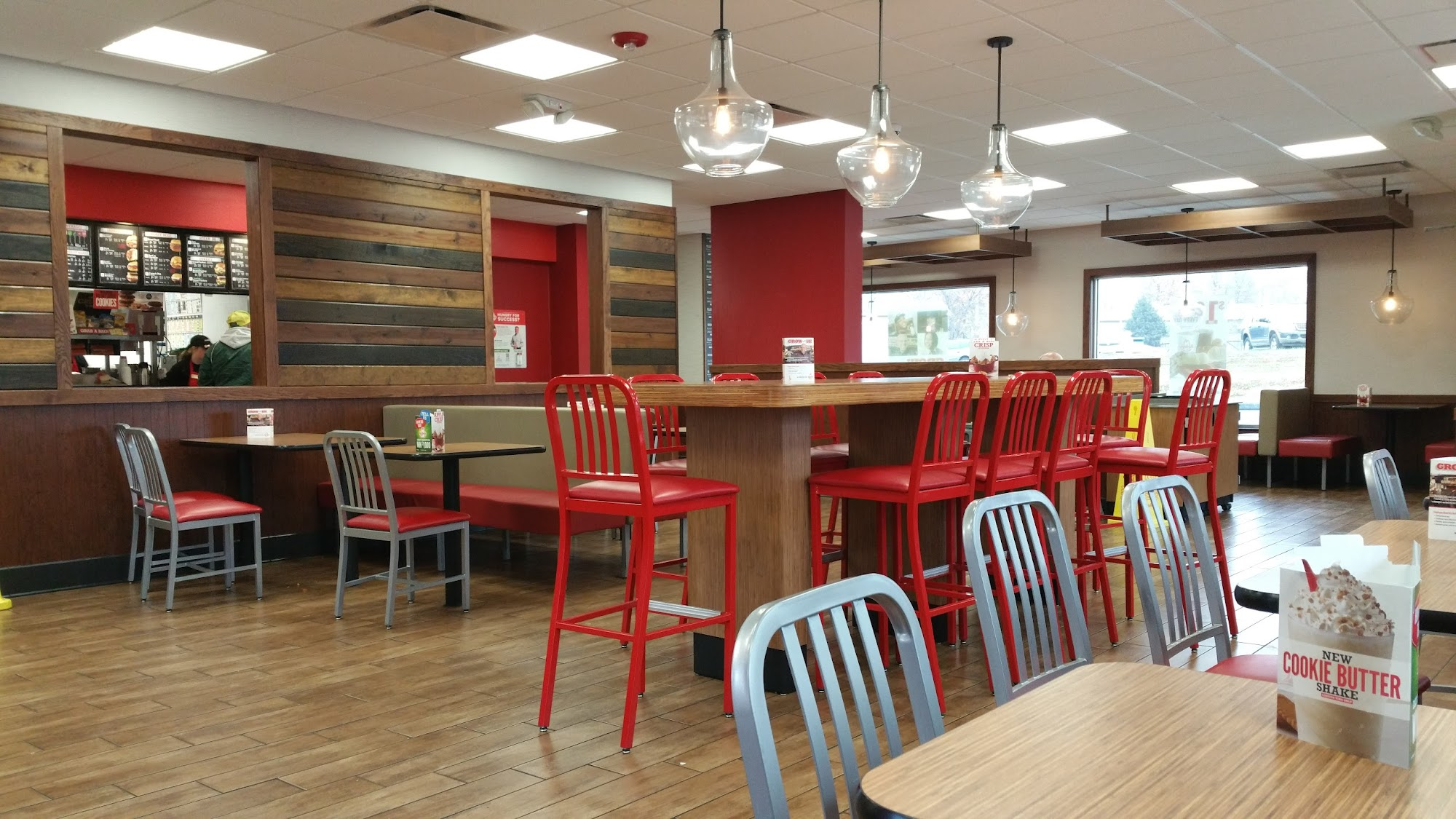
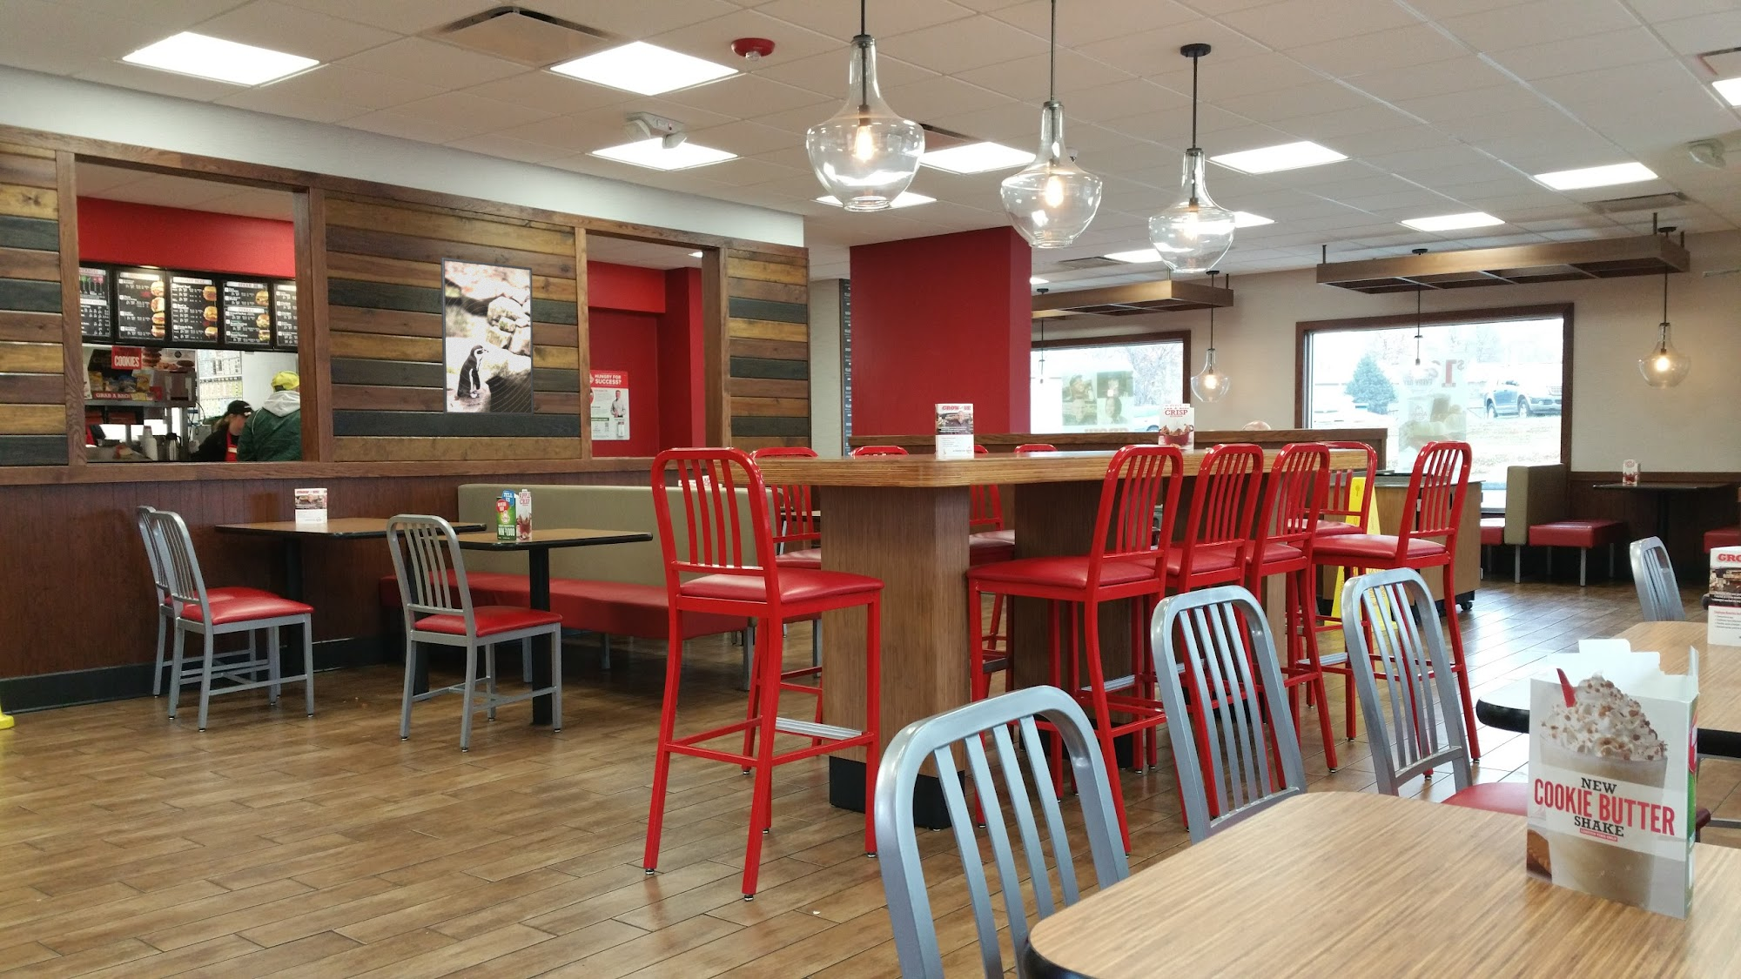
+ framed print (488, 338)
